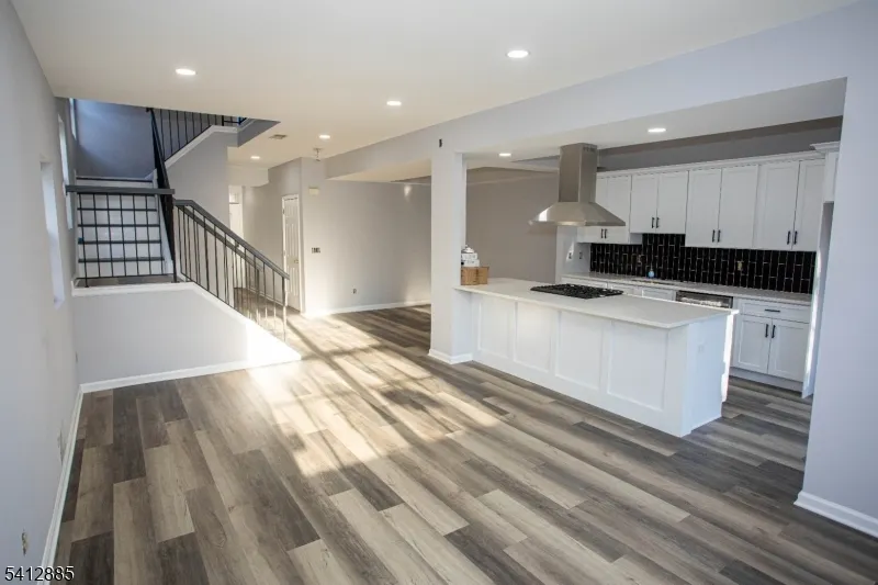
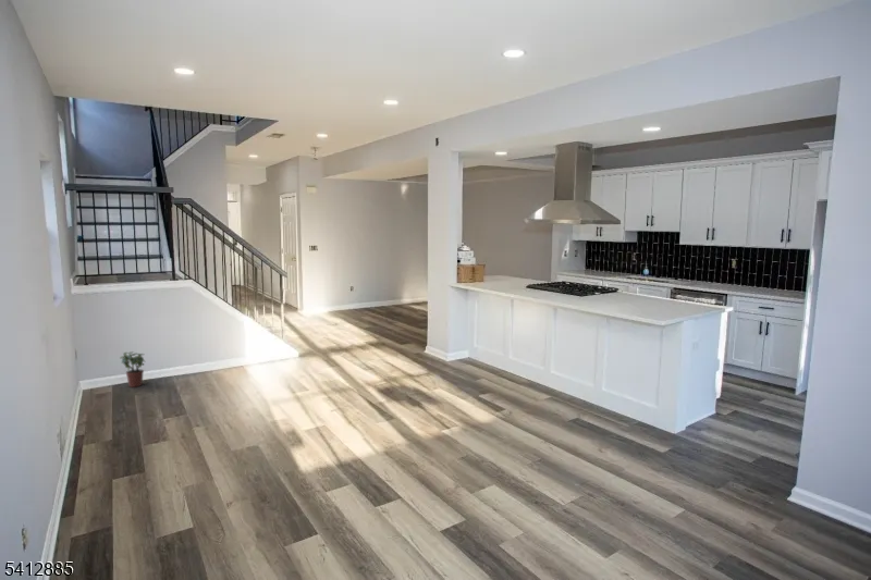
+ potted plant (133, 368)
